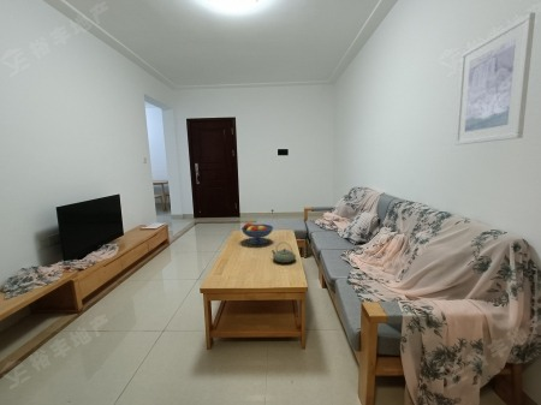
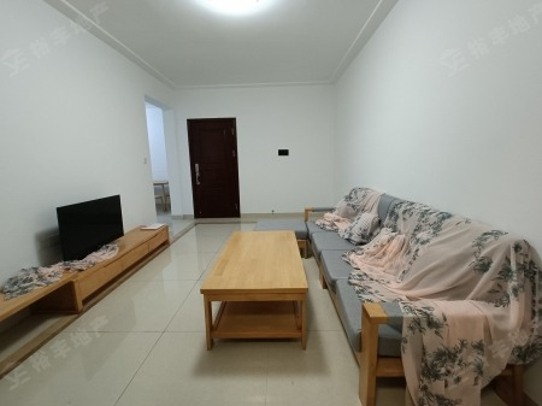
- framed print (488, 90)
- teapot (283, 251)
- fruit bowl (257, 232)
